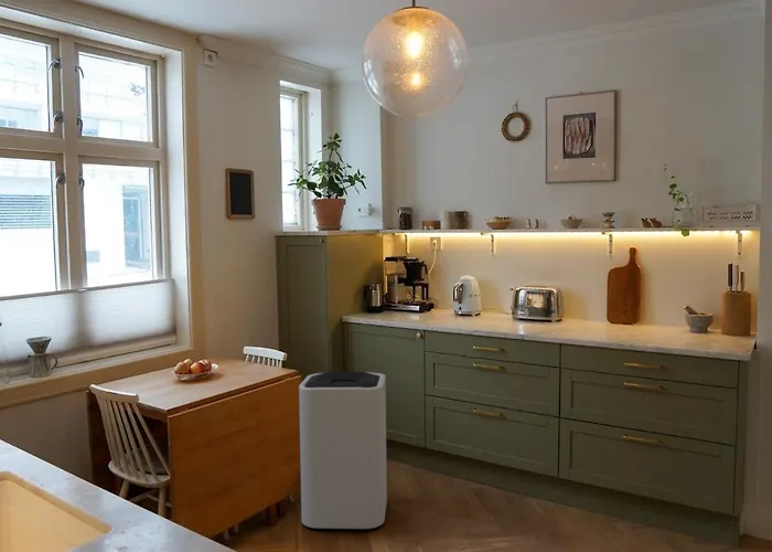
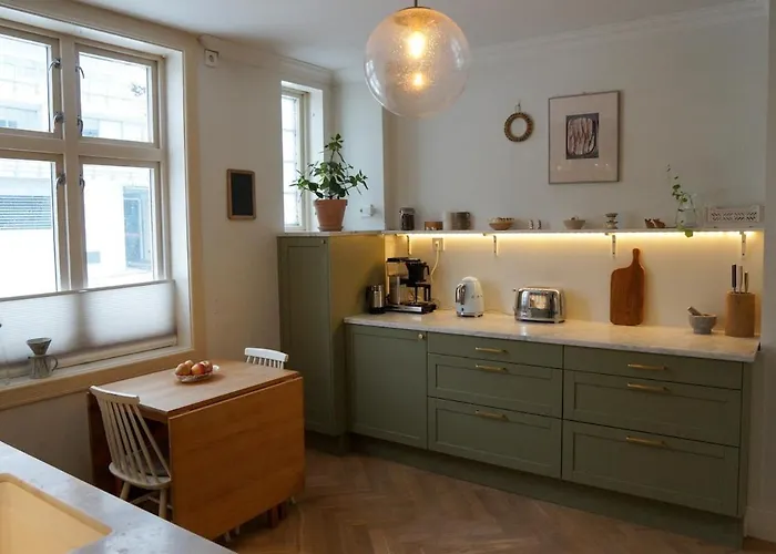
- trash can (344, 445)
